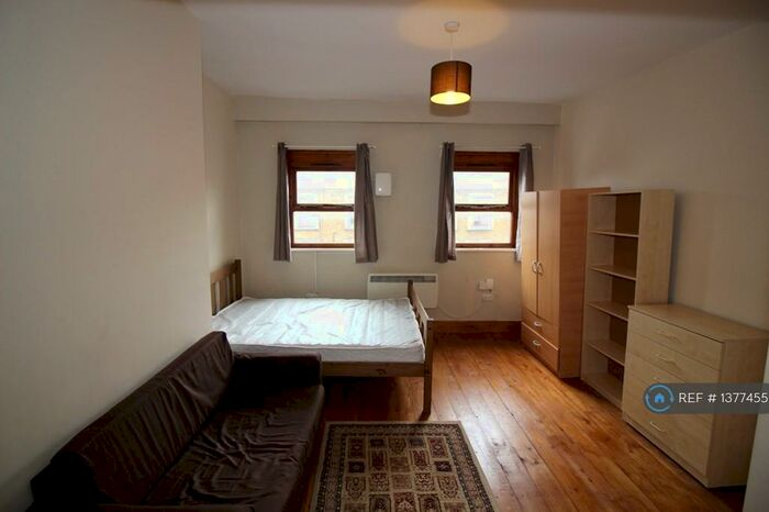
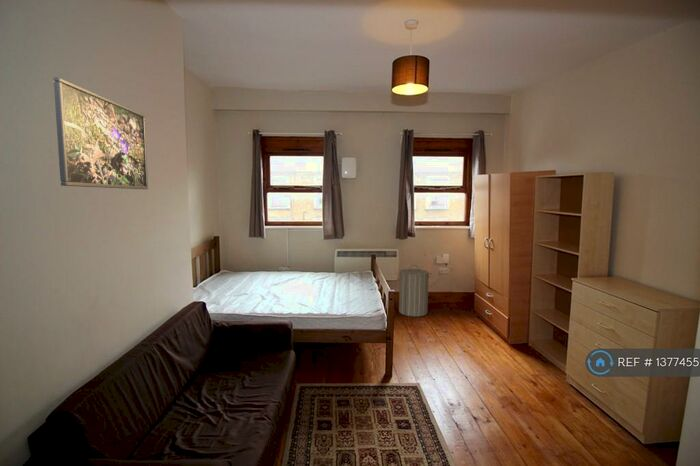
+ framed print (109, 144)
+ laundry hamper (413, 288)
